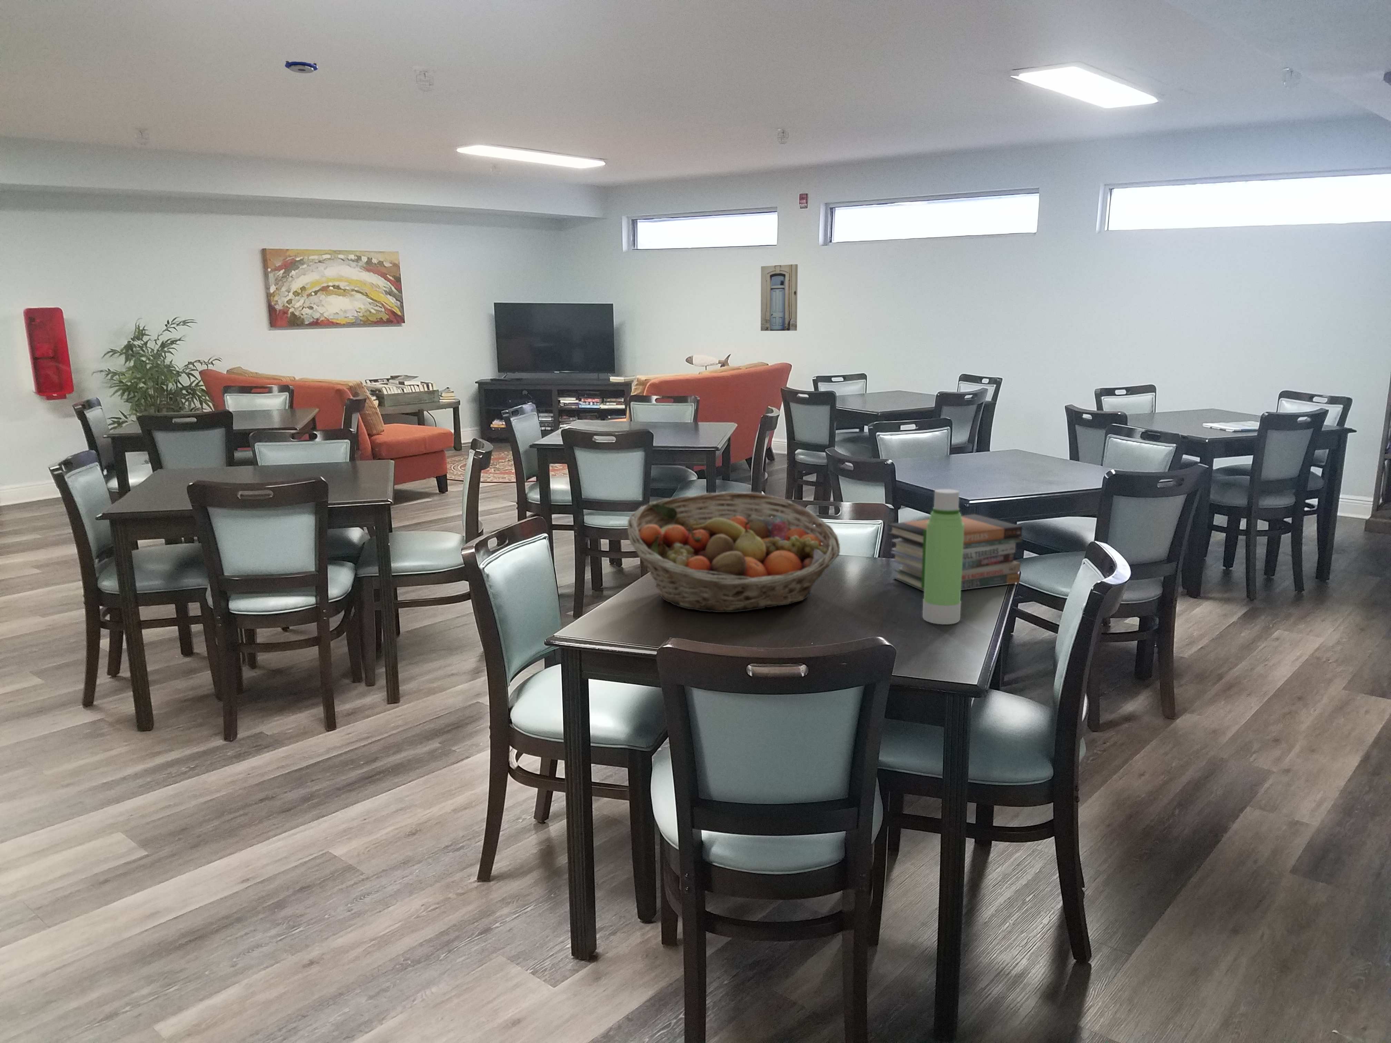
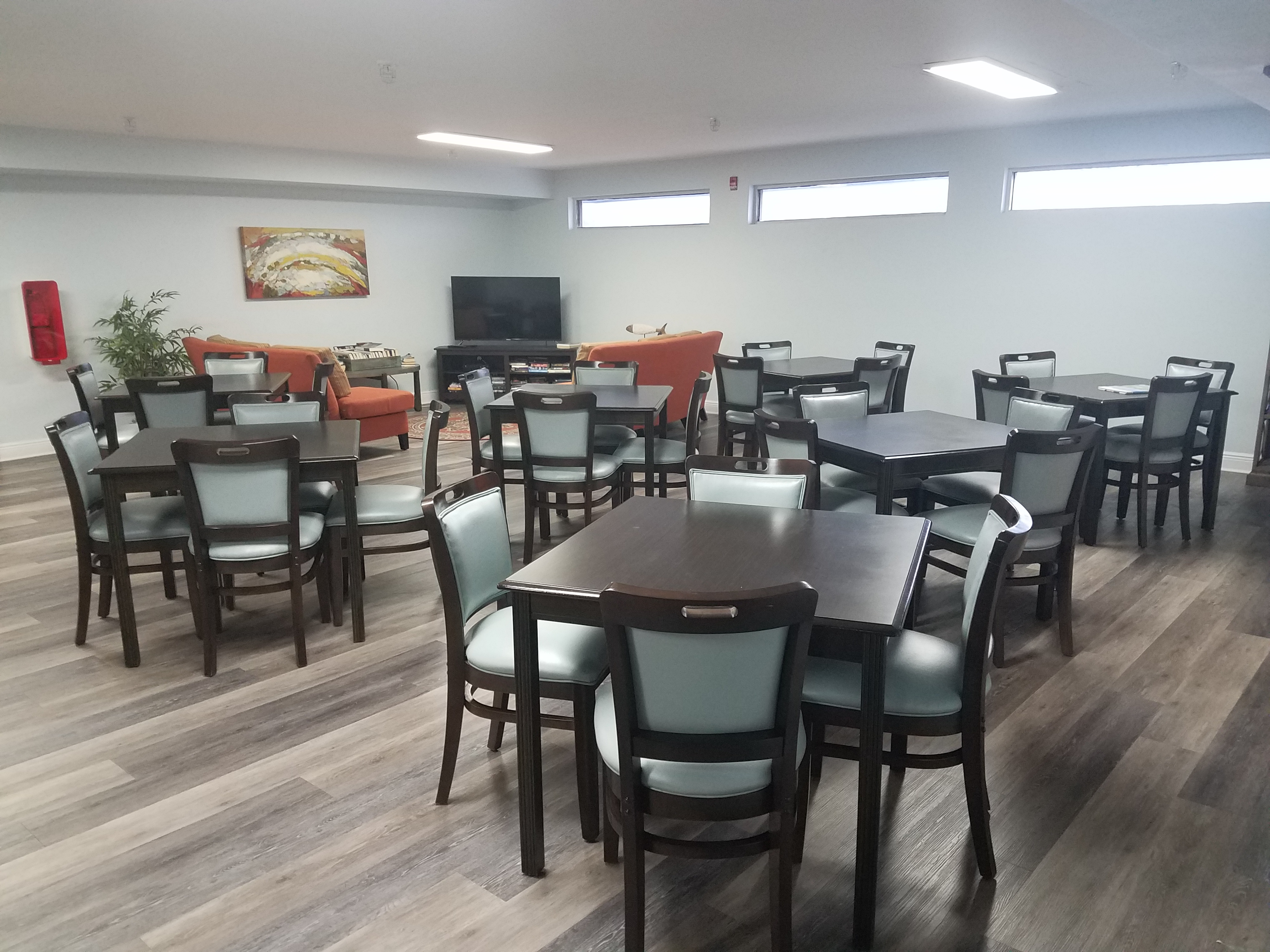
- book stack (963, 553)
- water bottle (943, 555)
- wall art (779, 298)
- fruit basket (733, 549)
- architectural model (301, 65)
